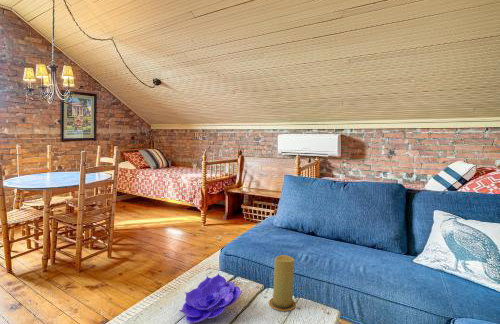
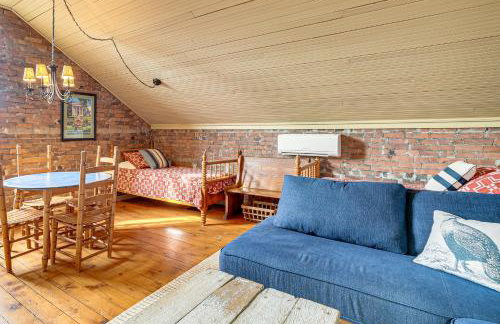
- decorative bowl (208, 296)
- candle (283, 280)
